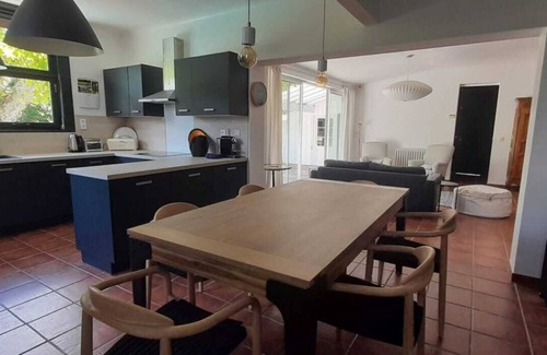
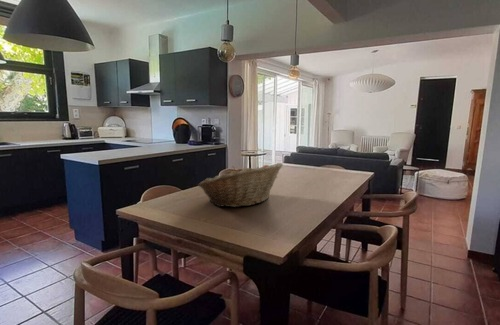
+ fruit basket (242, 181)
